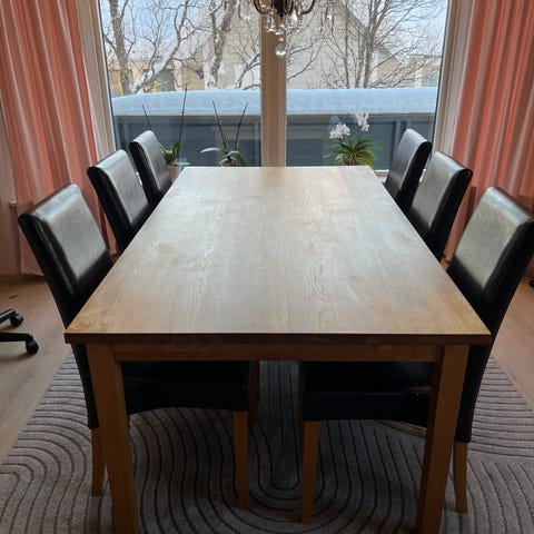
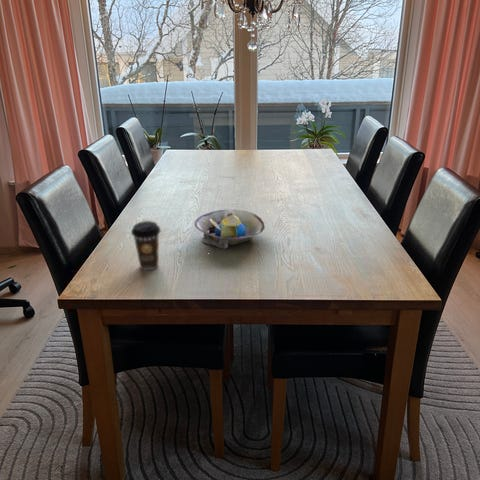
+ decorative bowl (229, 226)
+ coffee cup (147, 246)
